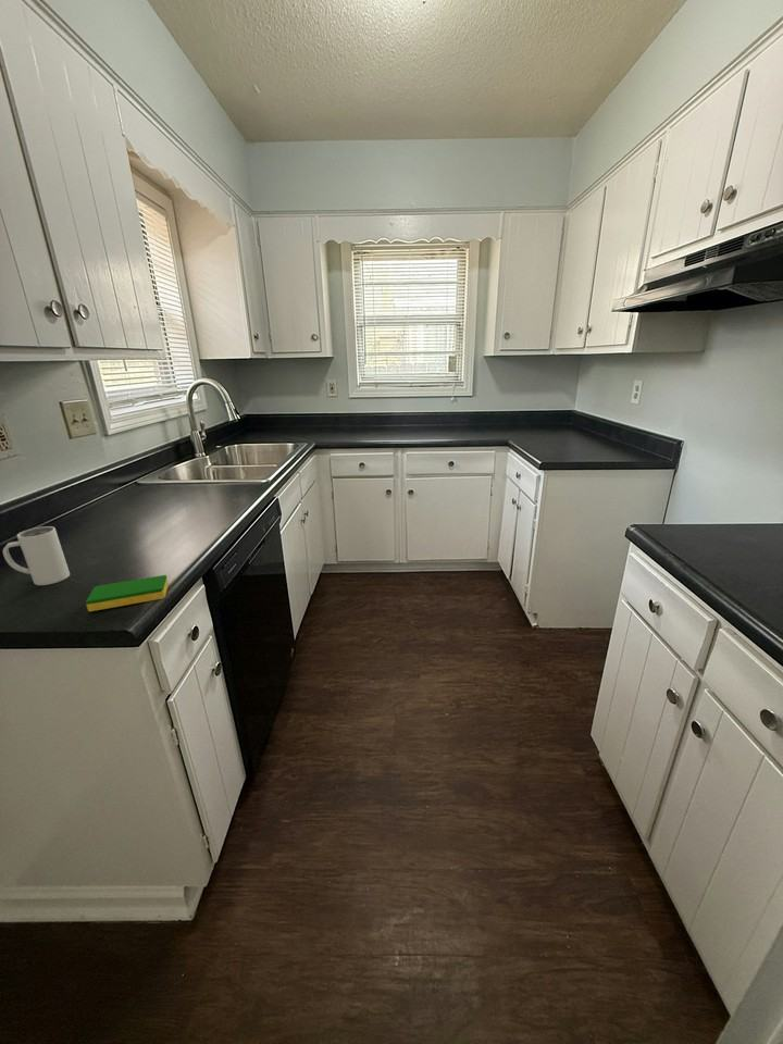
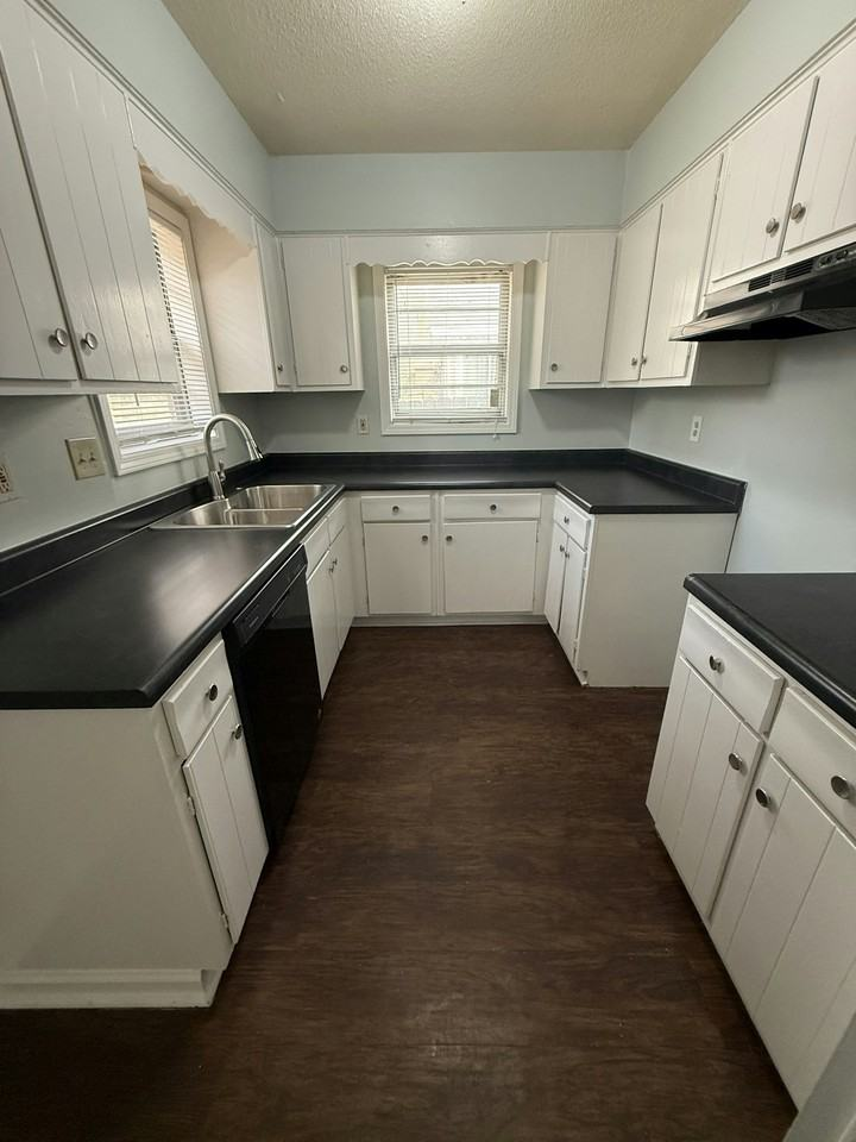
- dish sponge (129, 592)
- mug (35, 557)
